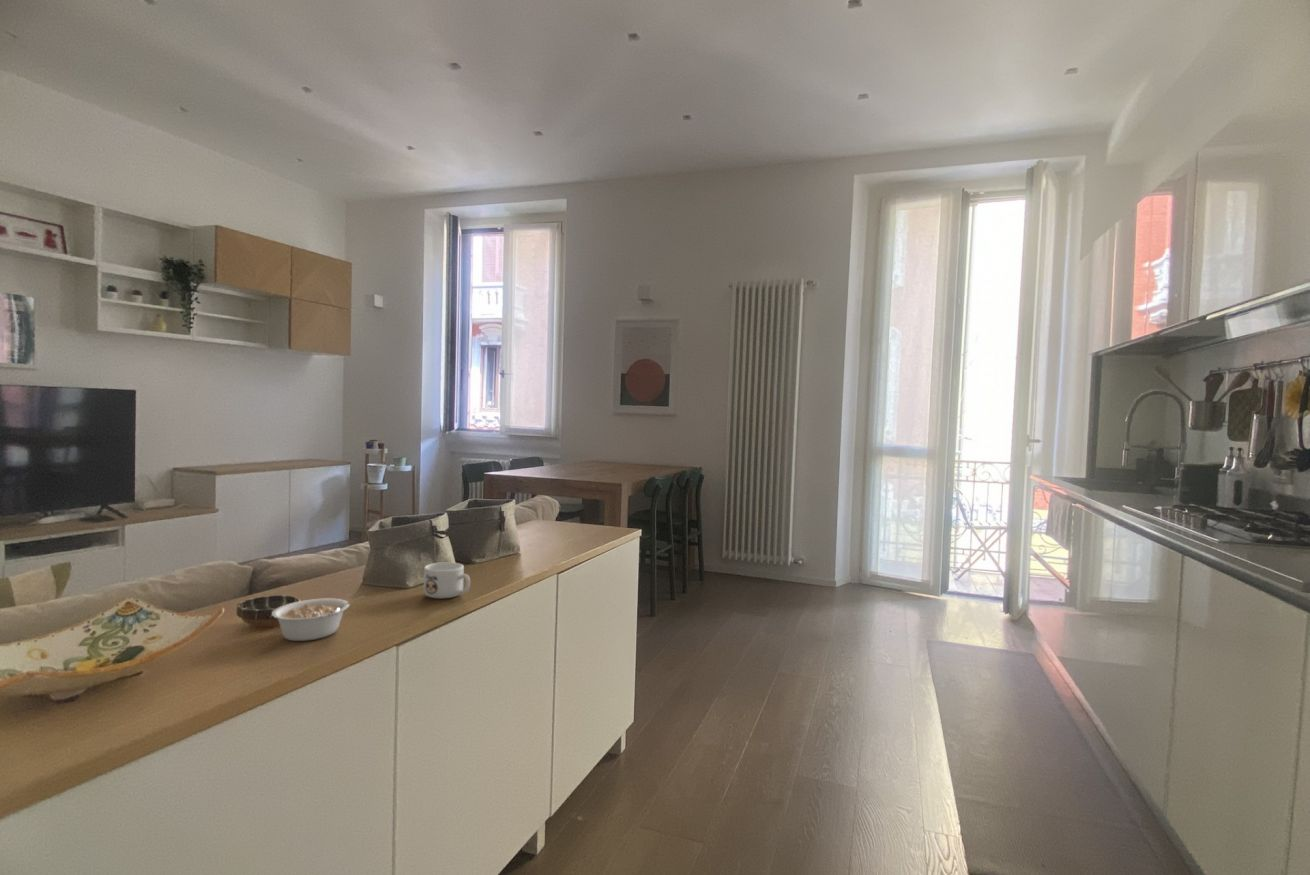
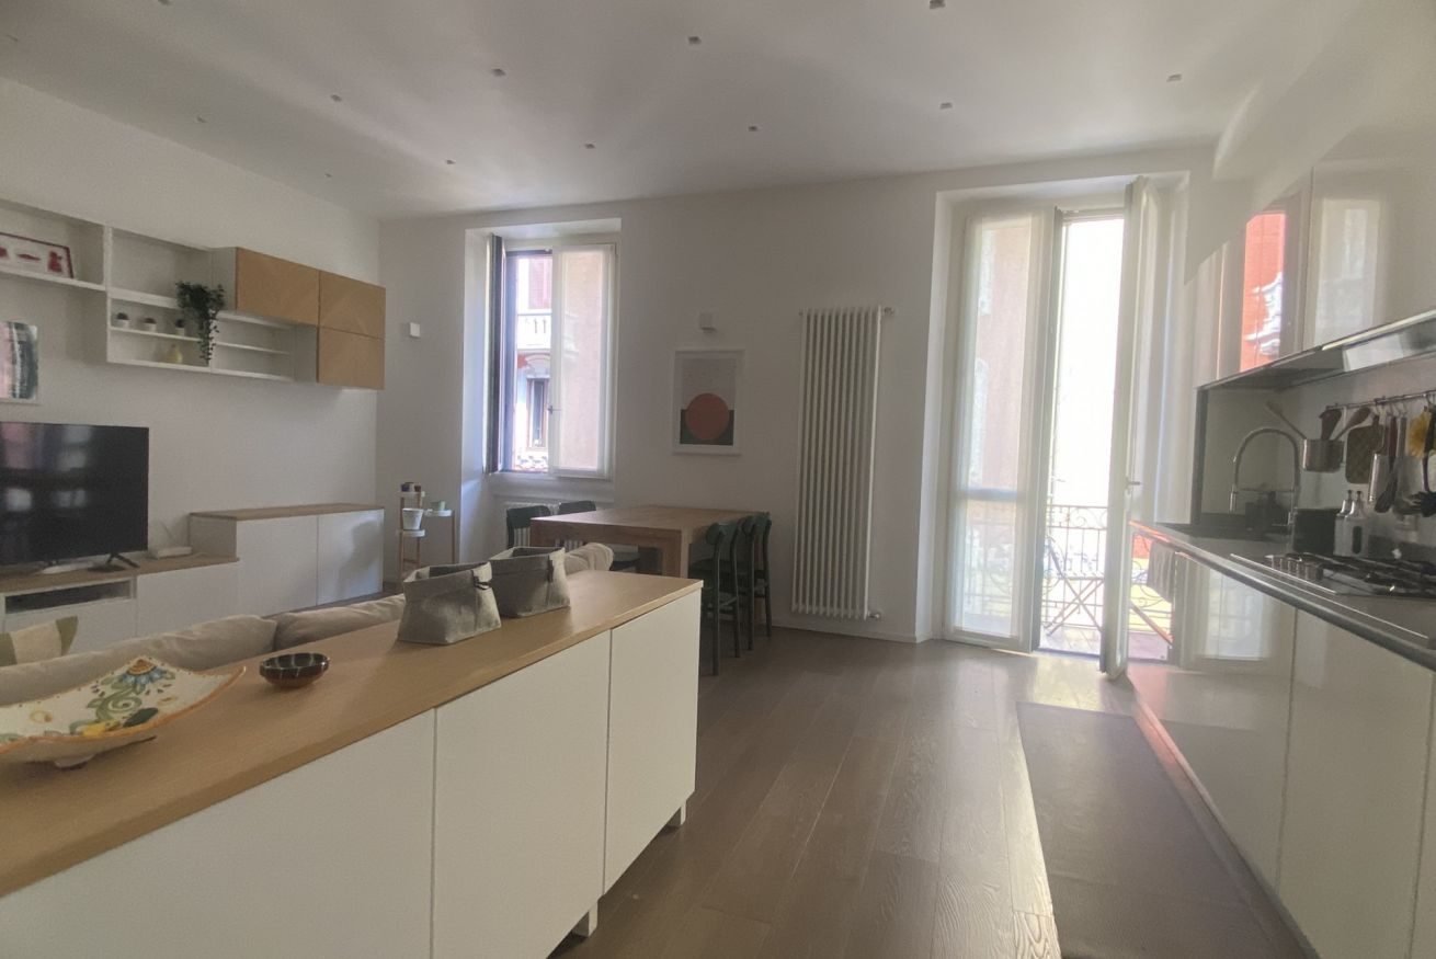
- legume (313, 617)
- mug (448, 581)
